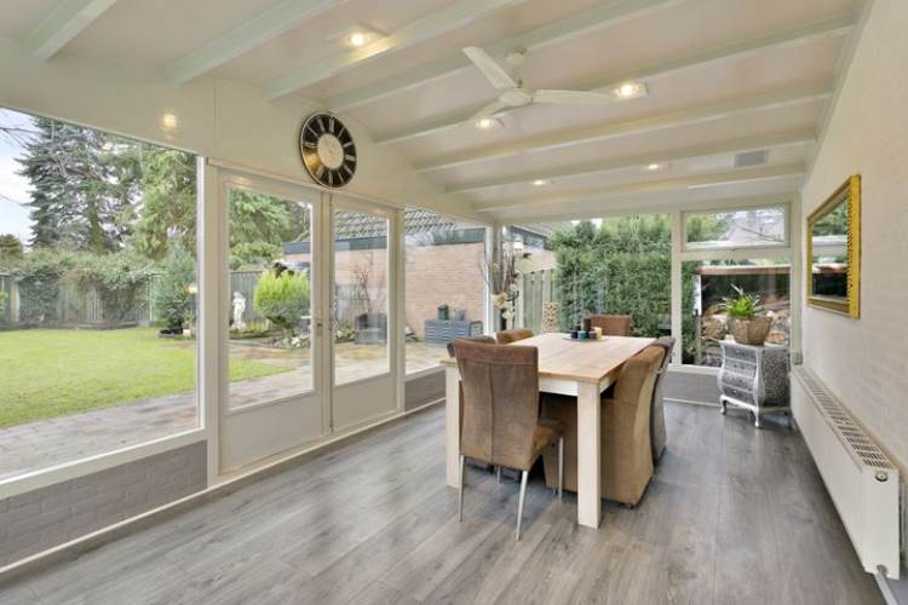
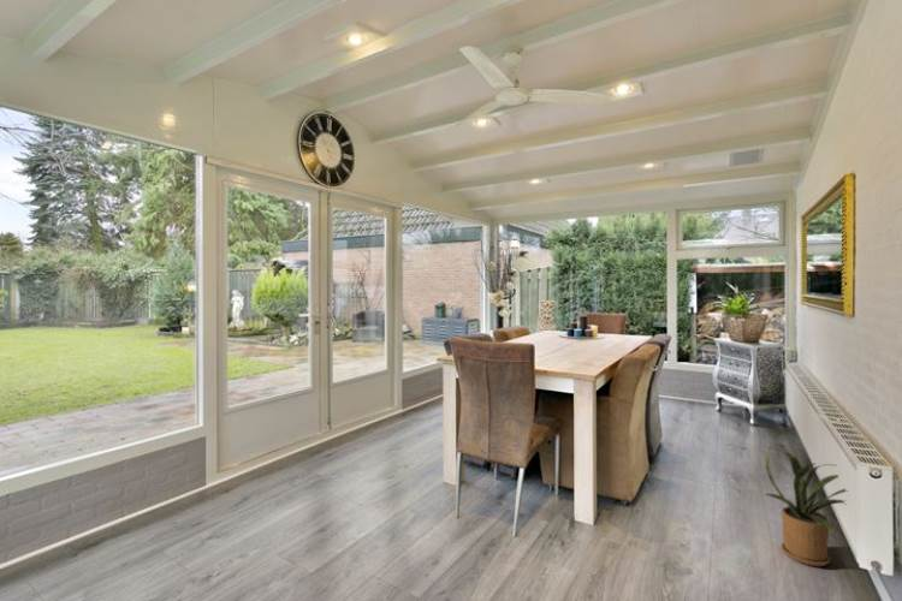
+ house plant (812, 504)
